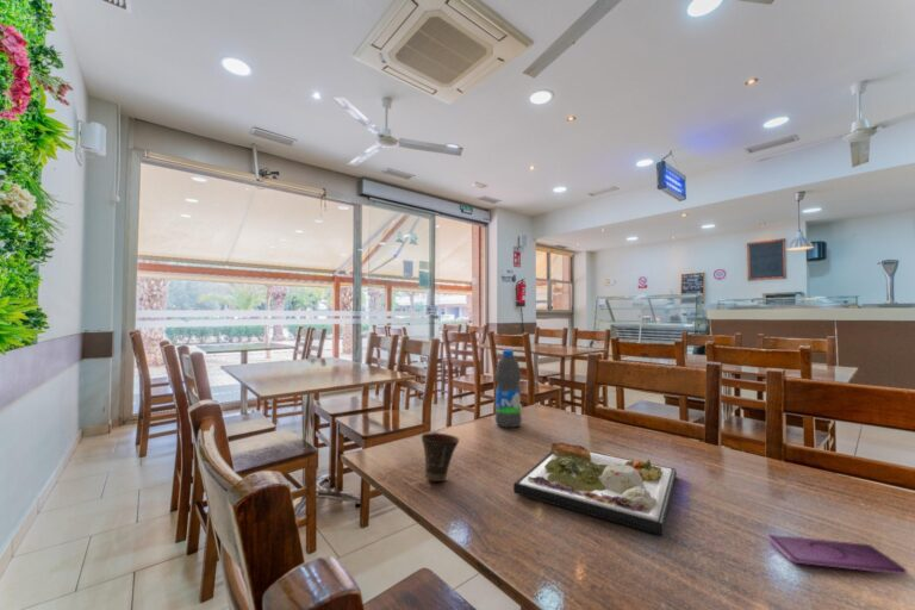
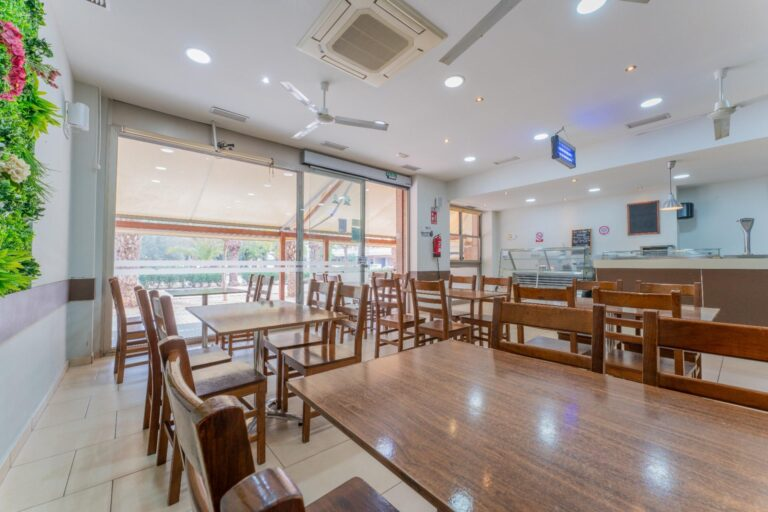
- dinner plate (598, 473)
- cup (440, 456)
- water bottle (508, 387)
- smartphone (832, 553)
